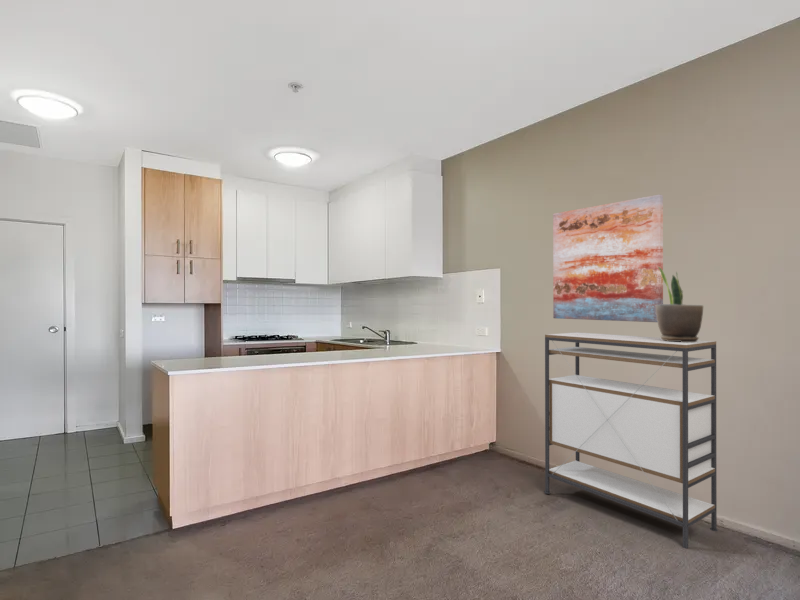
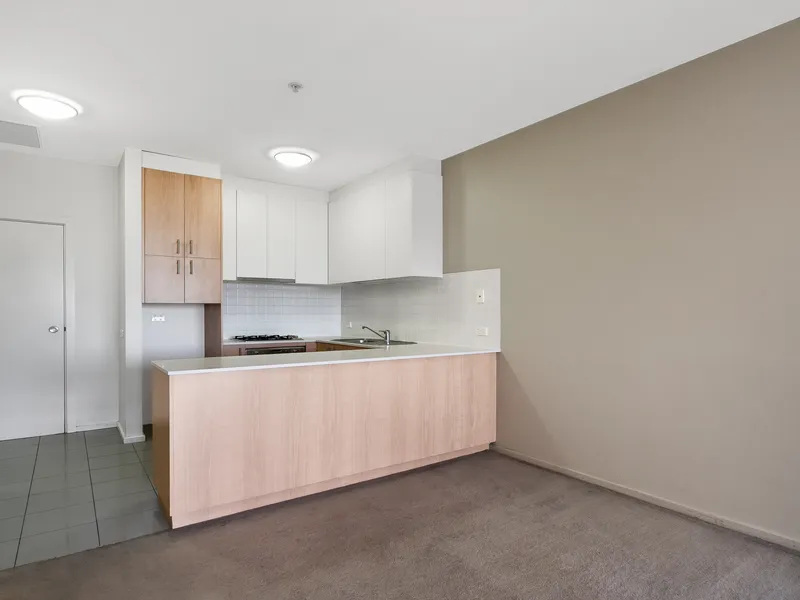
- wall art (602, 262)
- potted plant (679, 303)
- shelving unit (623, 423)
